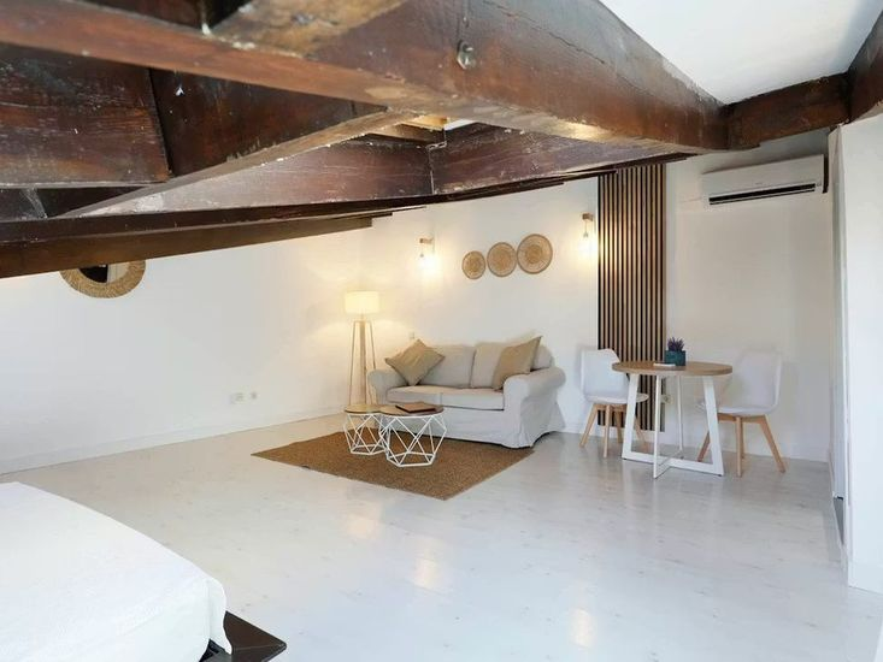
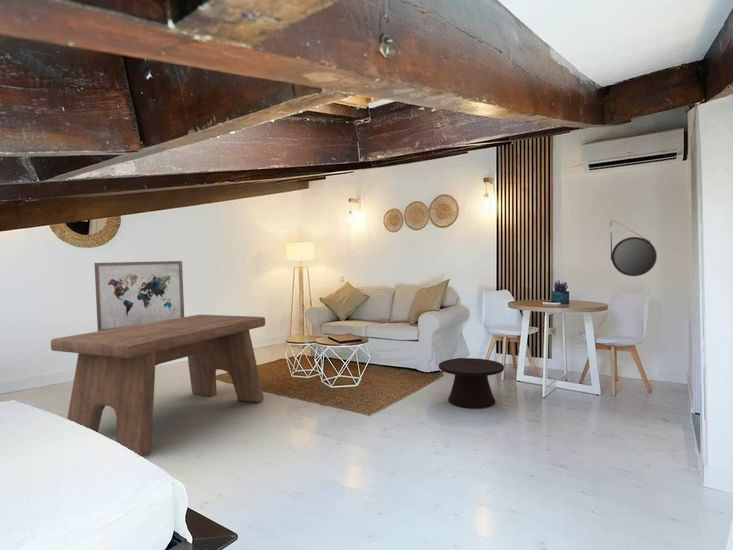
+ wall art (142, 294)
+ bench (172, 360)
+ home mirror (633, 247)
+ side table (471, 383)
